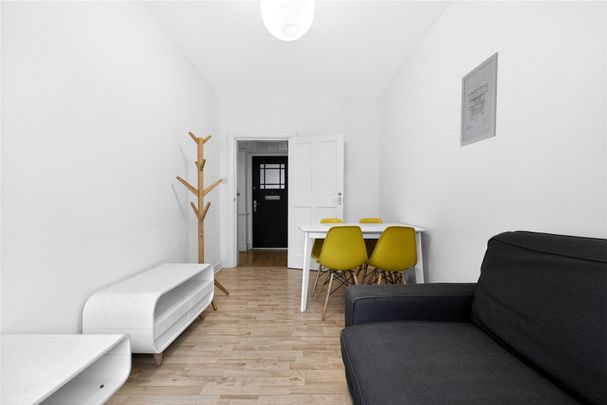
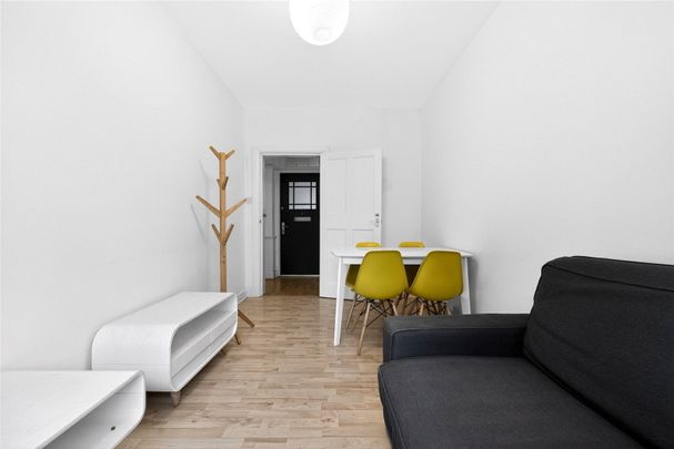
- wall art (477, 104)
